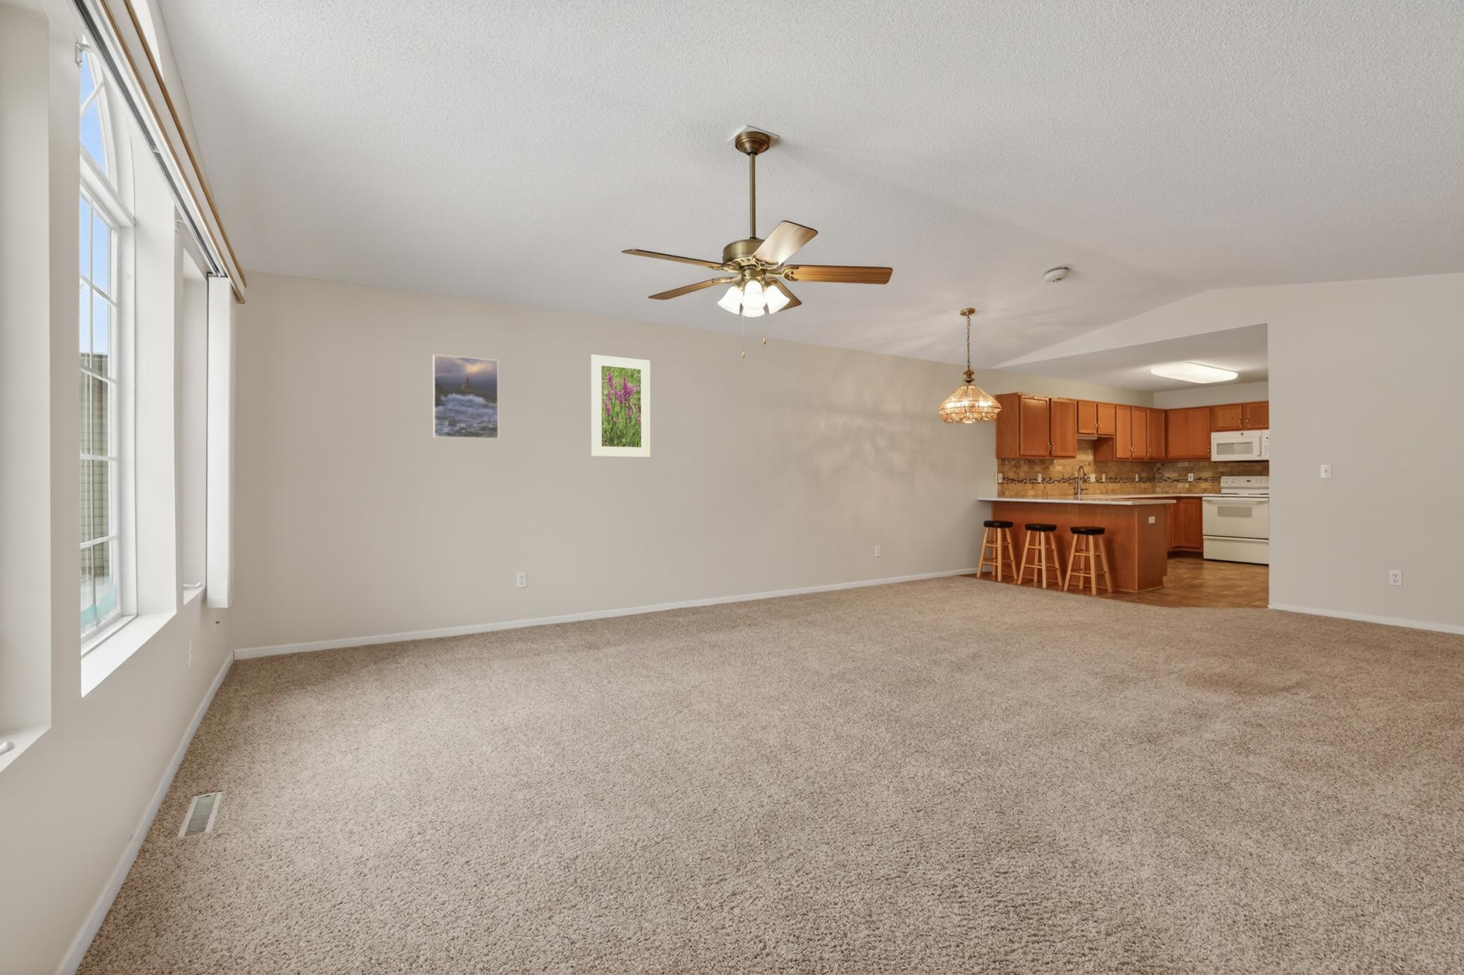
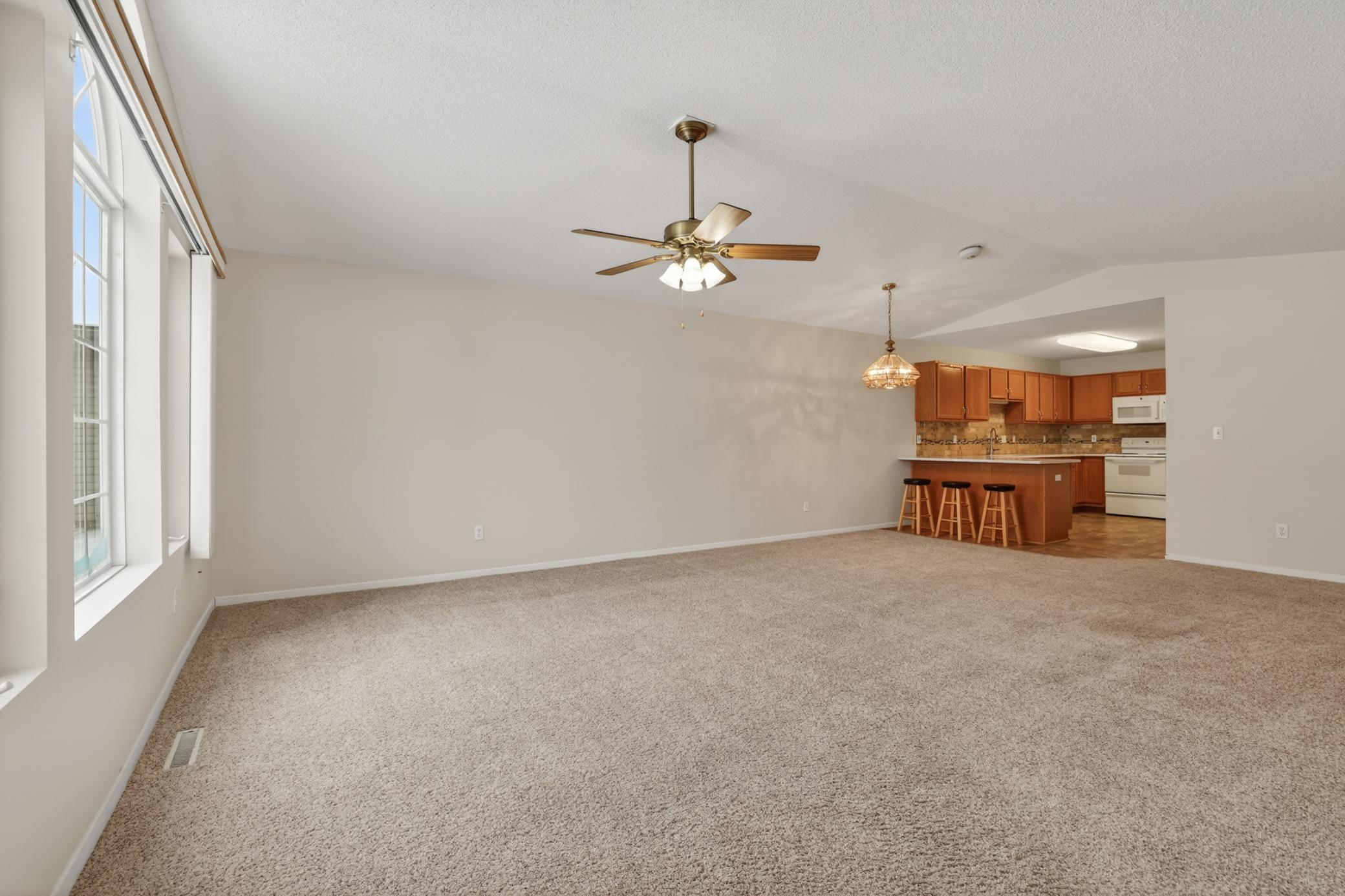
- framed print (466, 397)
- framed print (620, 407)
